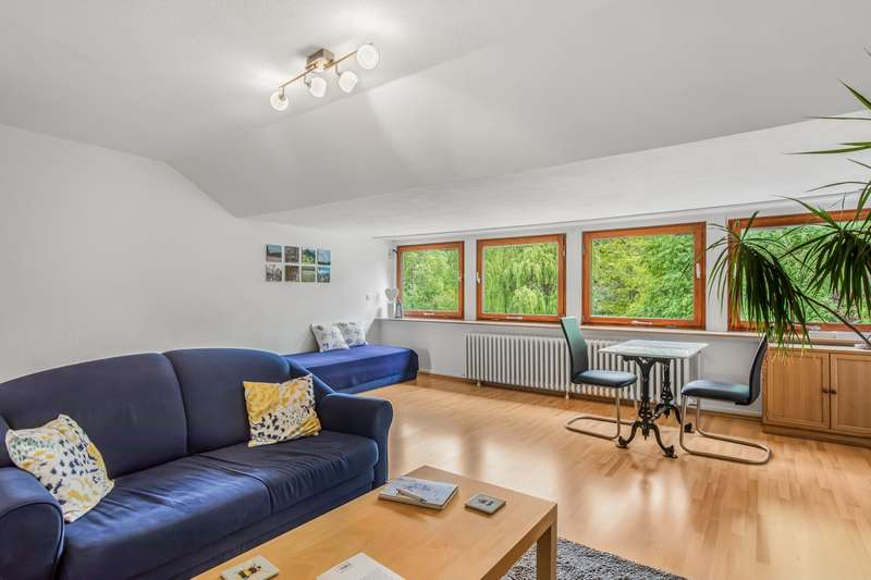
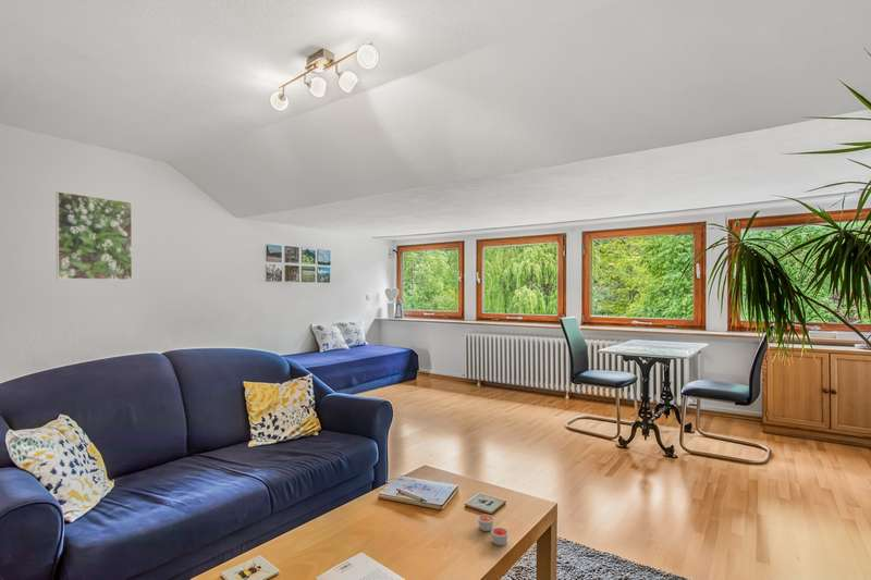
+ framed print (96, 238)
+ candle (492, 529)
